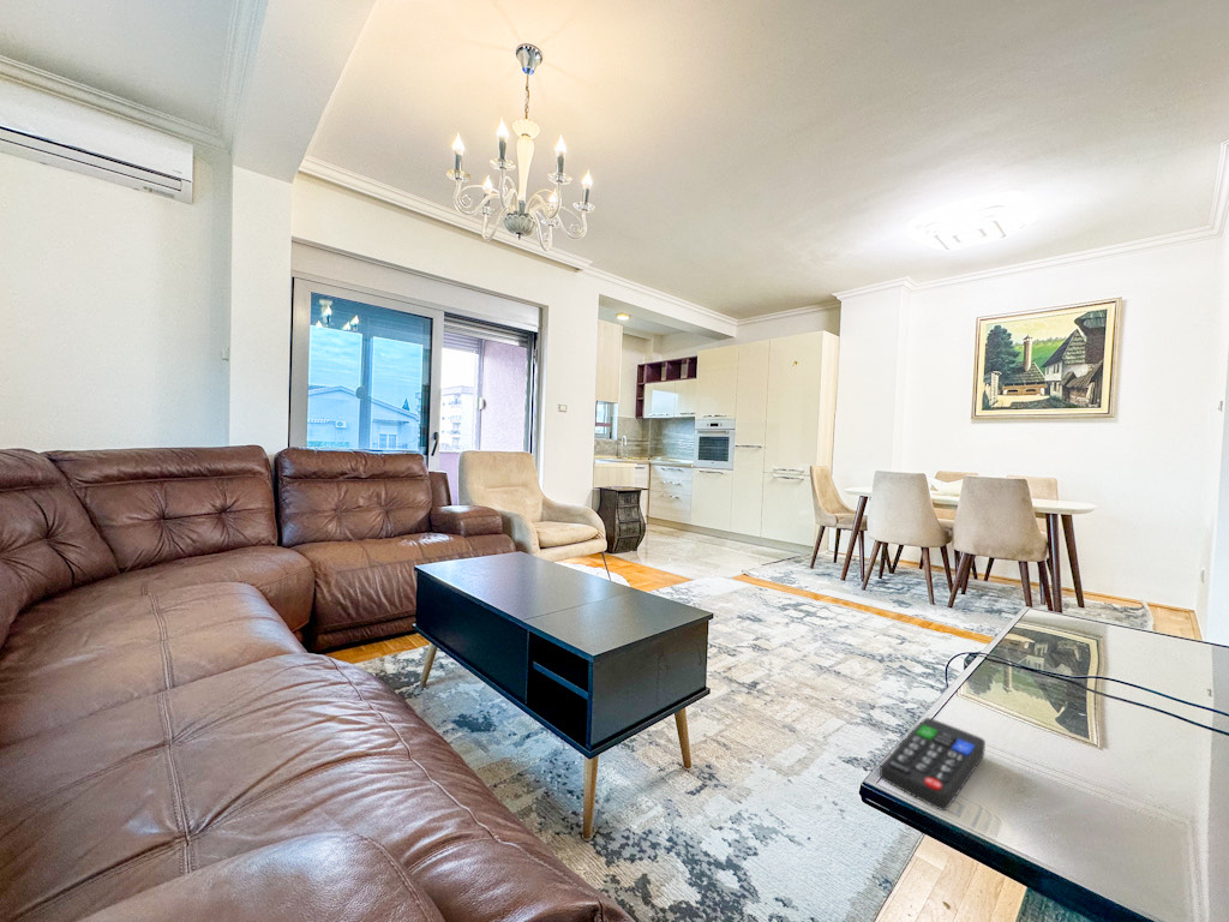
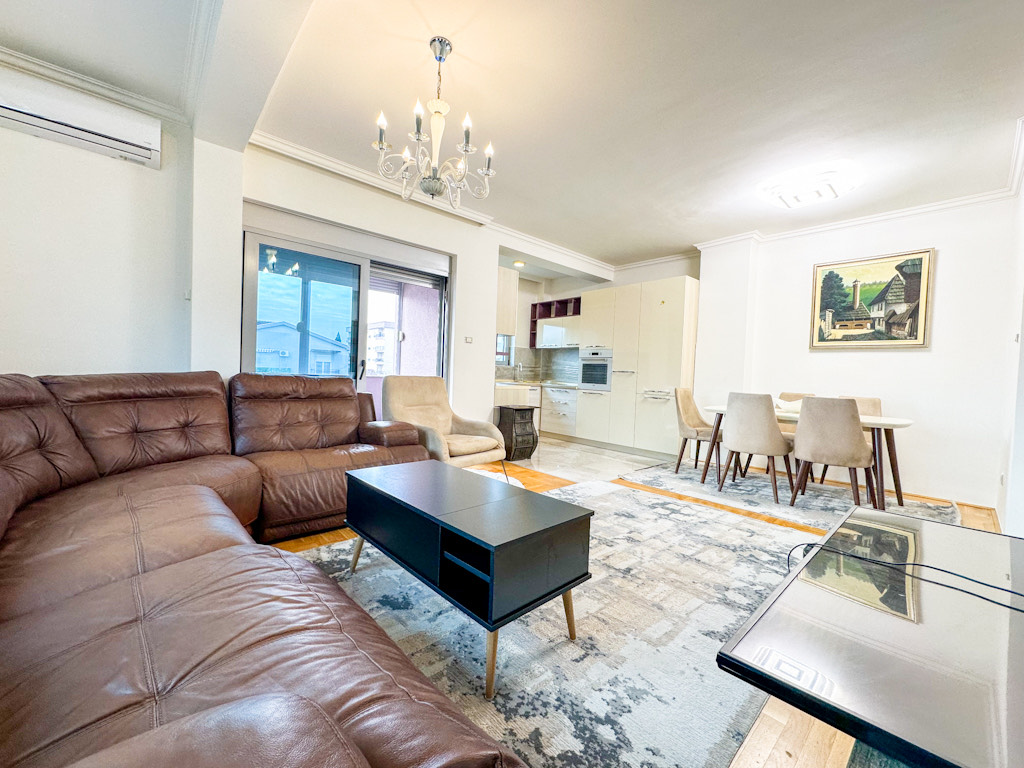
- remote control (934, 756)
